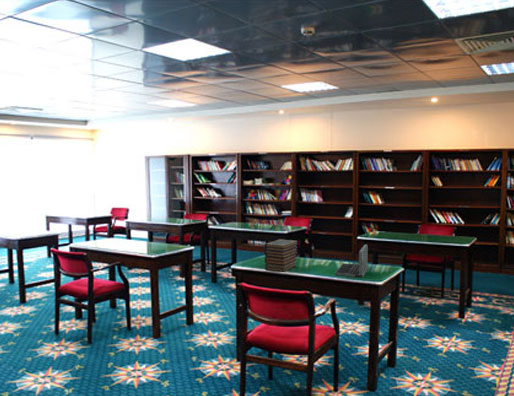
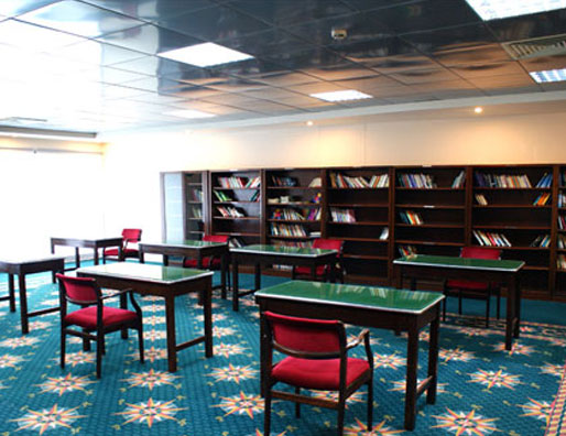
- laptop (359, 259)
- book stack (281, 255)
